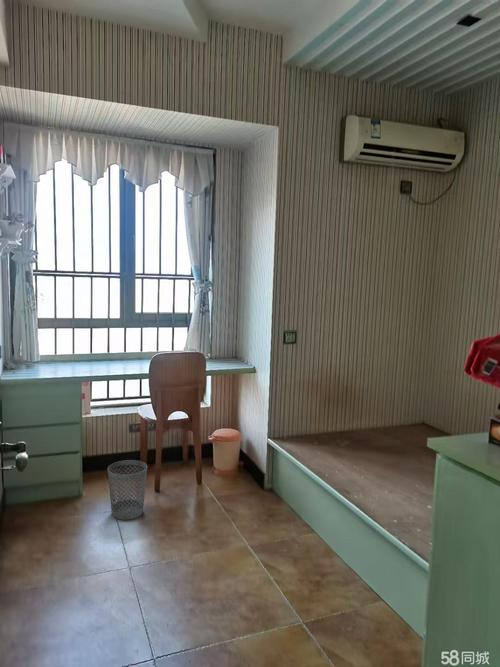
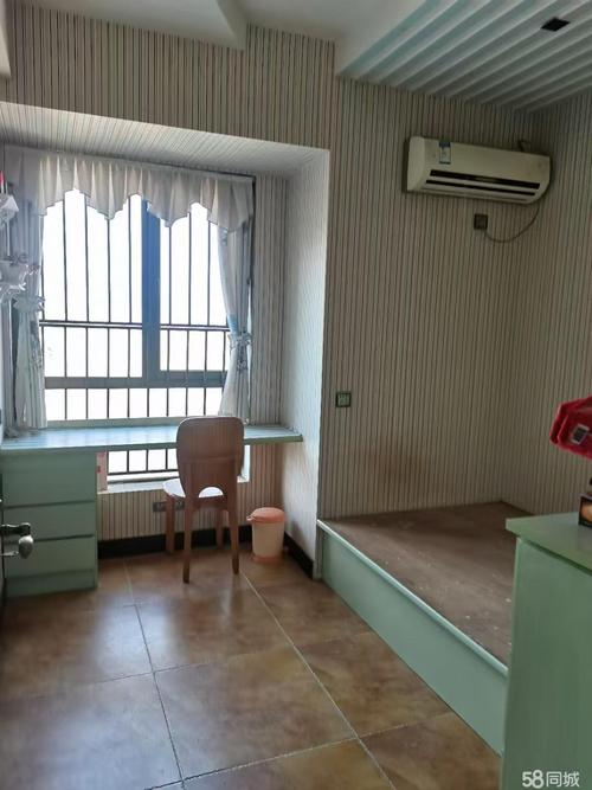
- wastebasket (127, 490)
